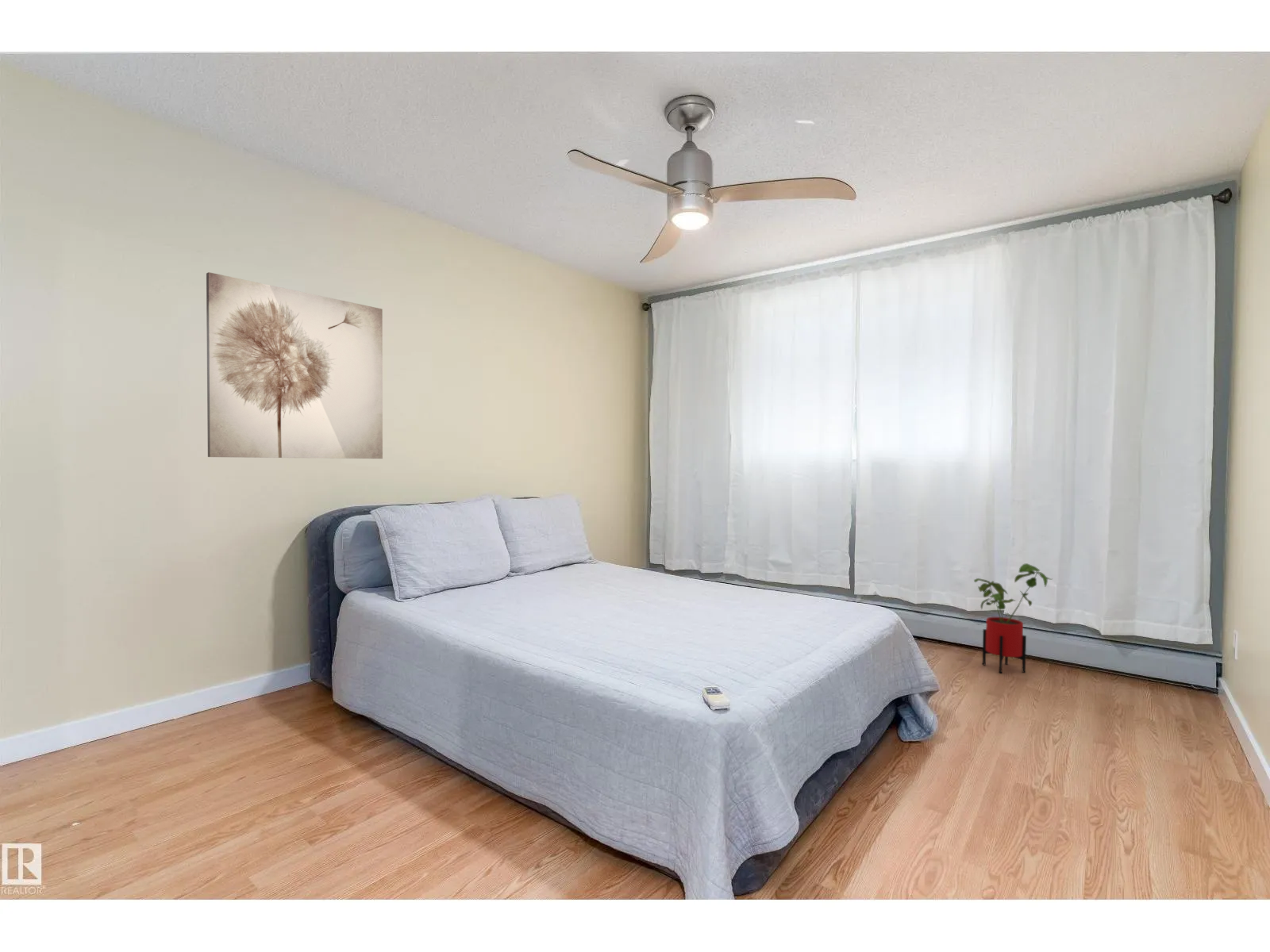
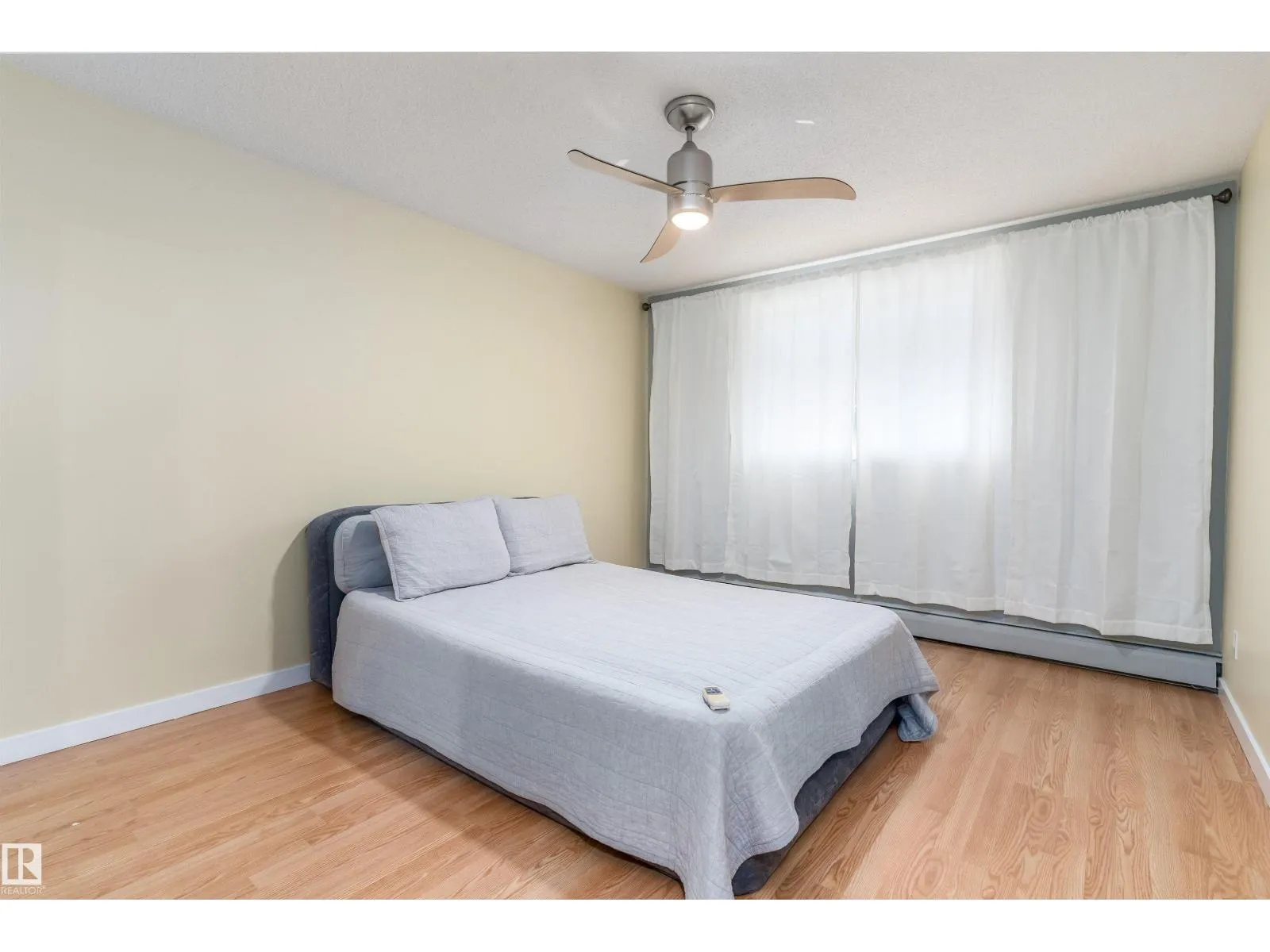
- wall art (303, 375)
- house plant (1009, 615)
